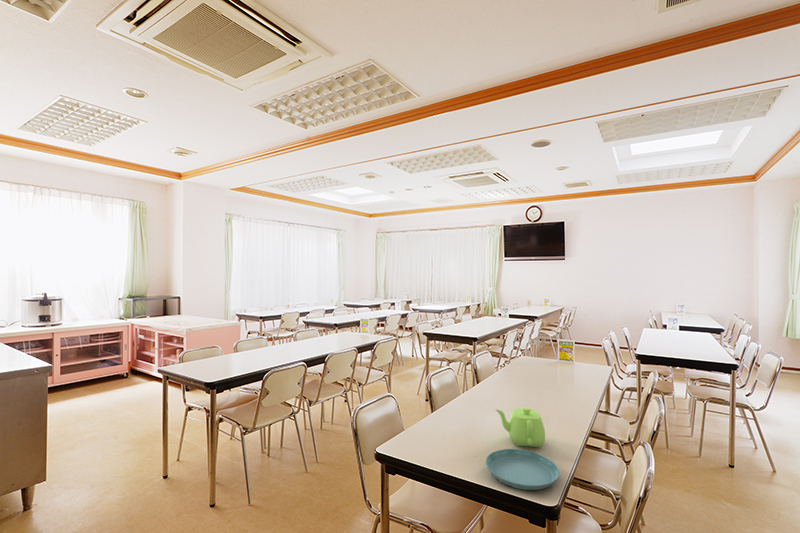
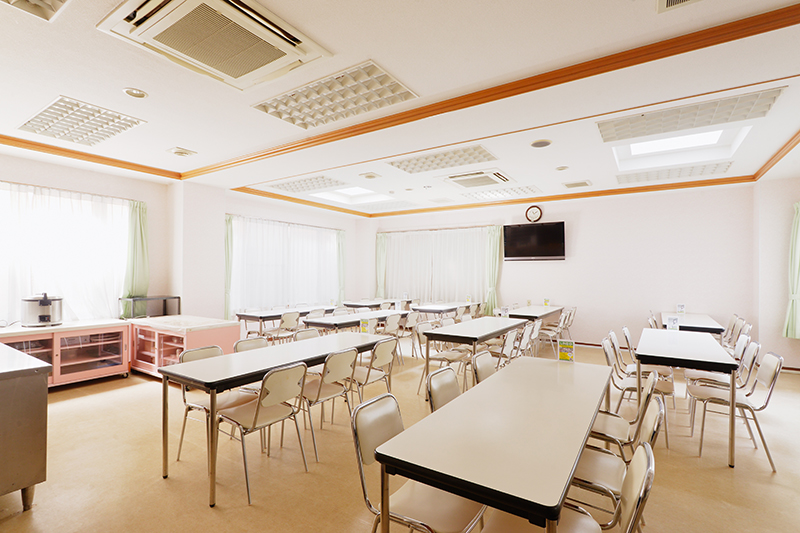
- saucer (521, 469)
- teapot (519, 424)
